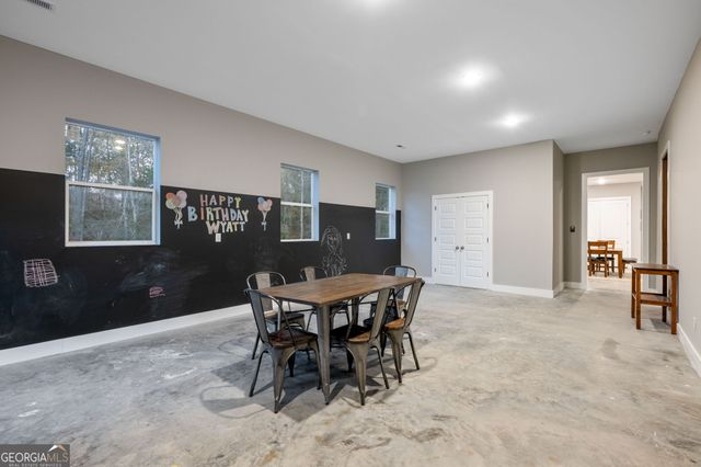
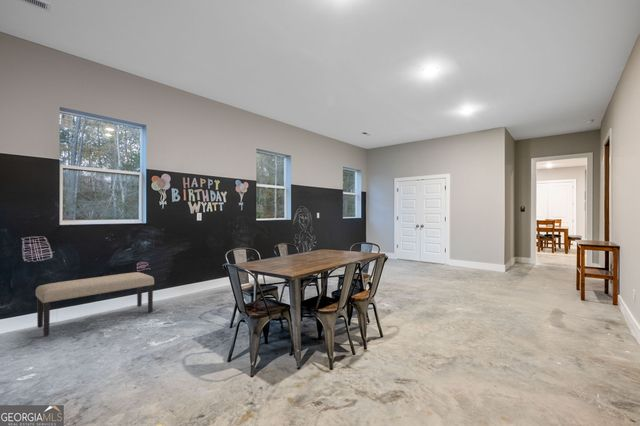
+ bench (99, 293)
